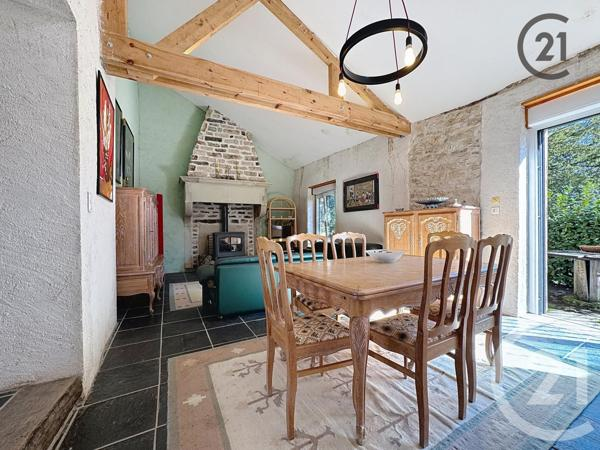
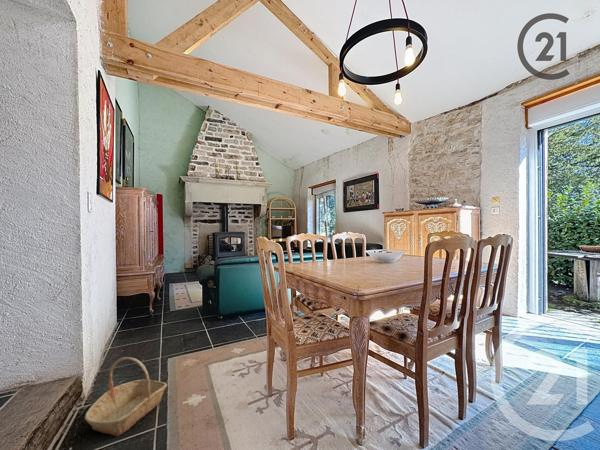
+ basket (129, 386)
